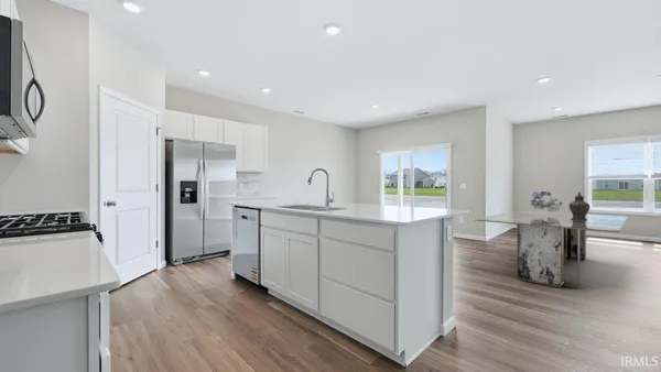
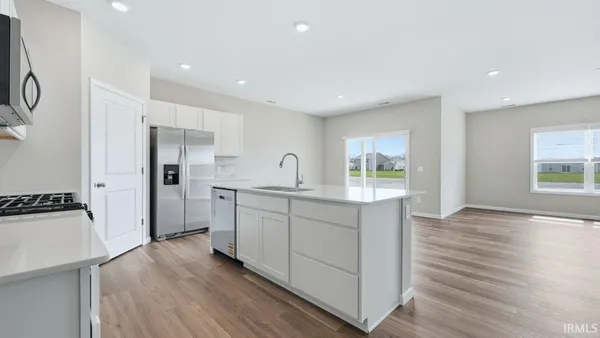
- decorative urn (578, 205)
- dining table (553, 242)
- bouquet (543, 203)
